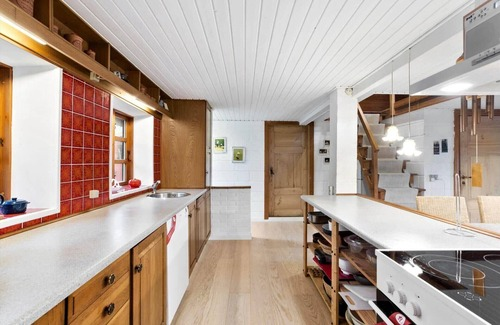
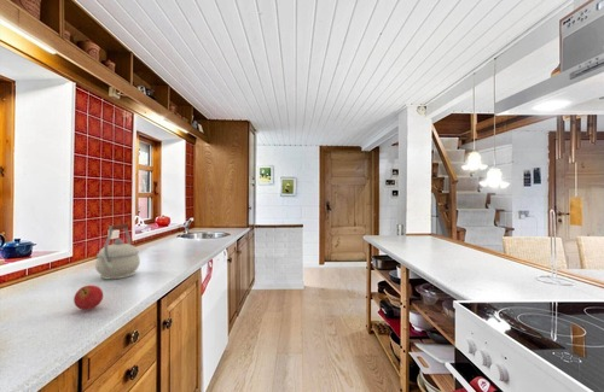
+ fruit (88, 297)
+ kettle (116, 250)
